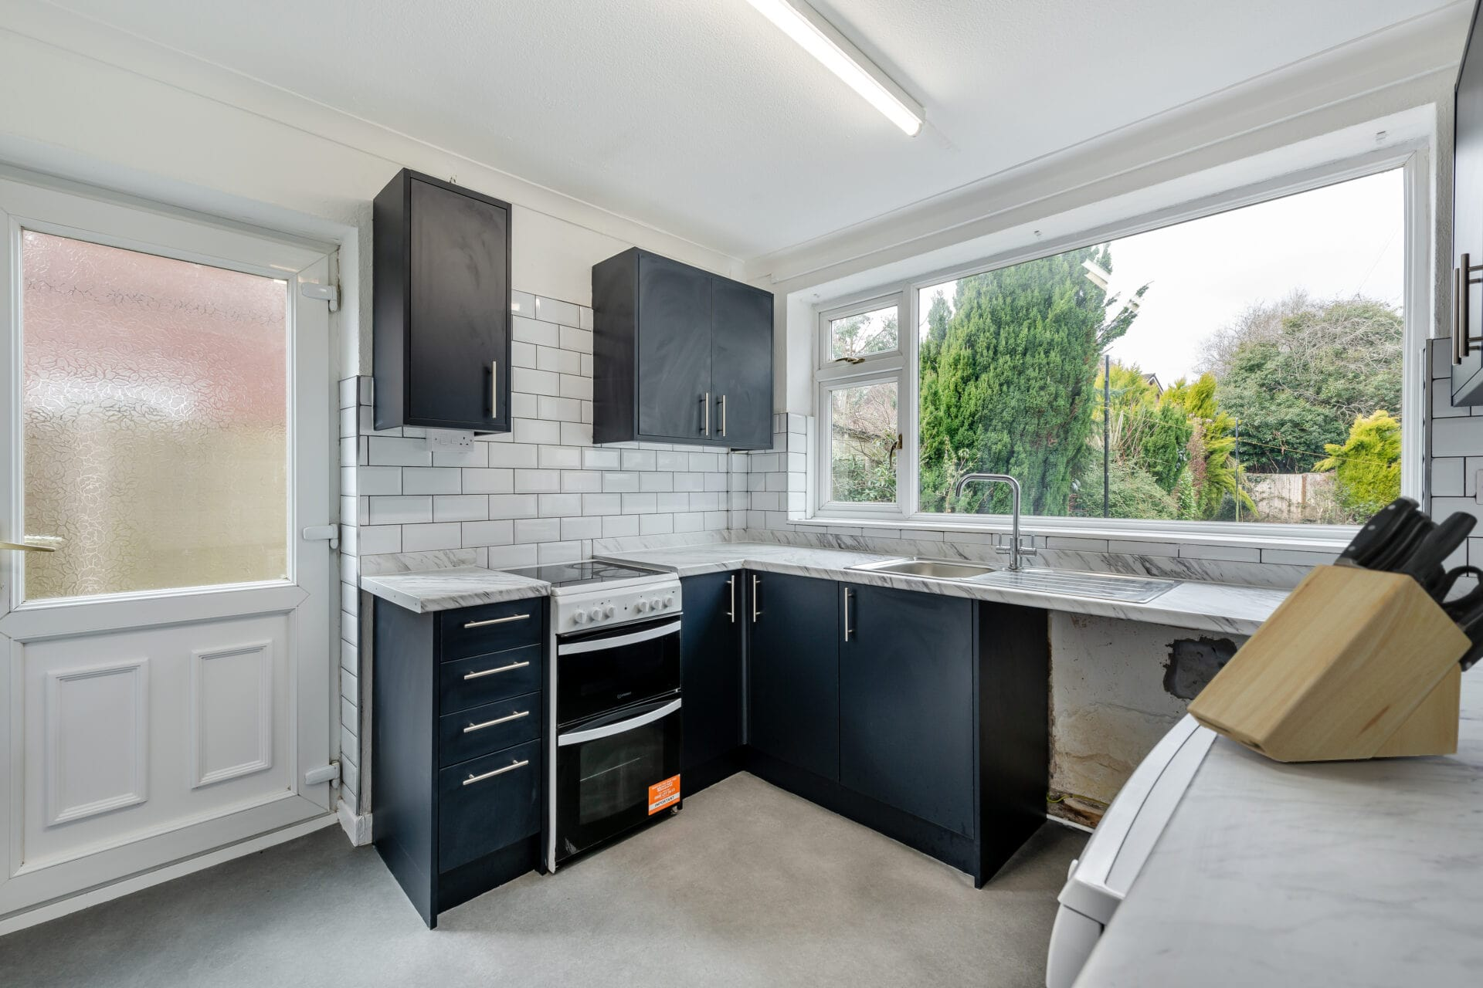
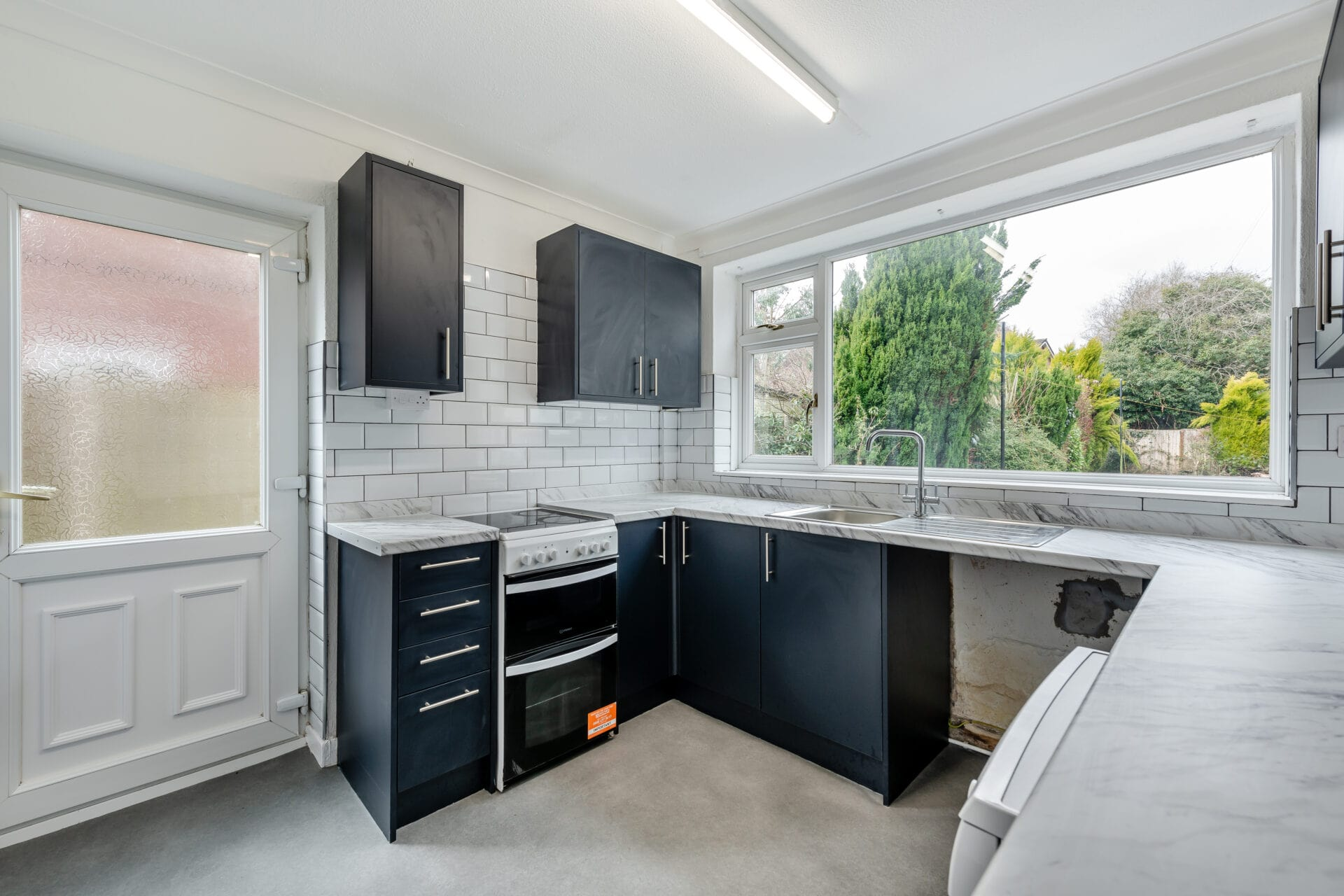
- knife block (1351, 619)
